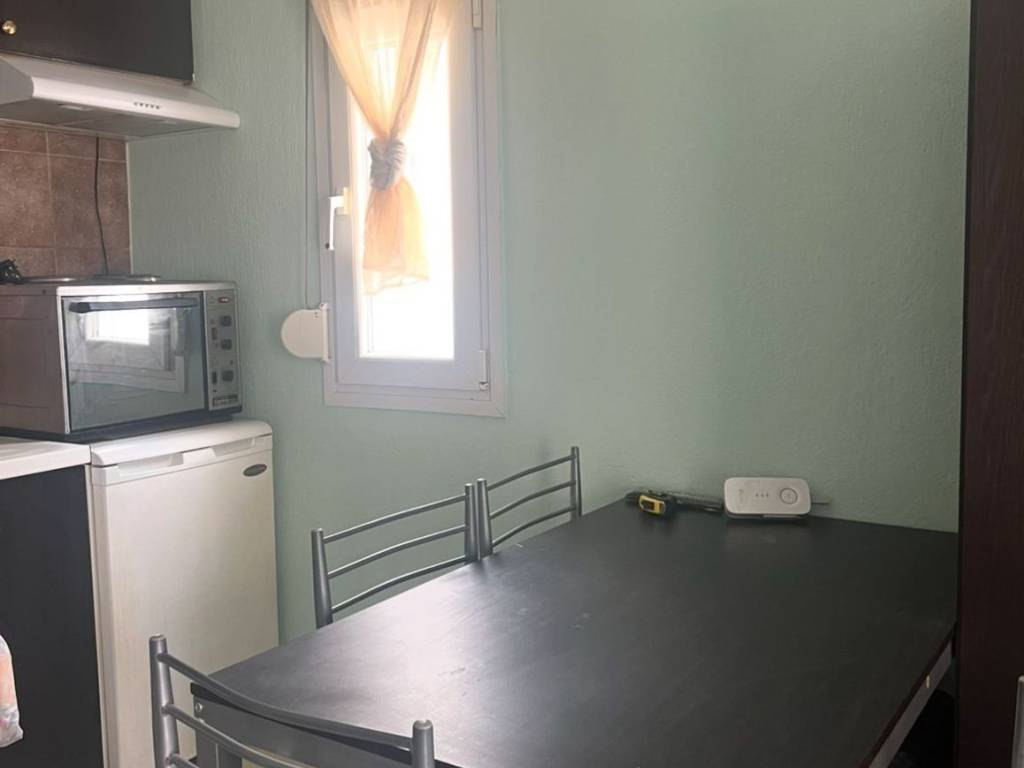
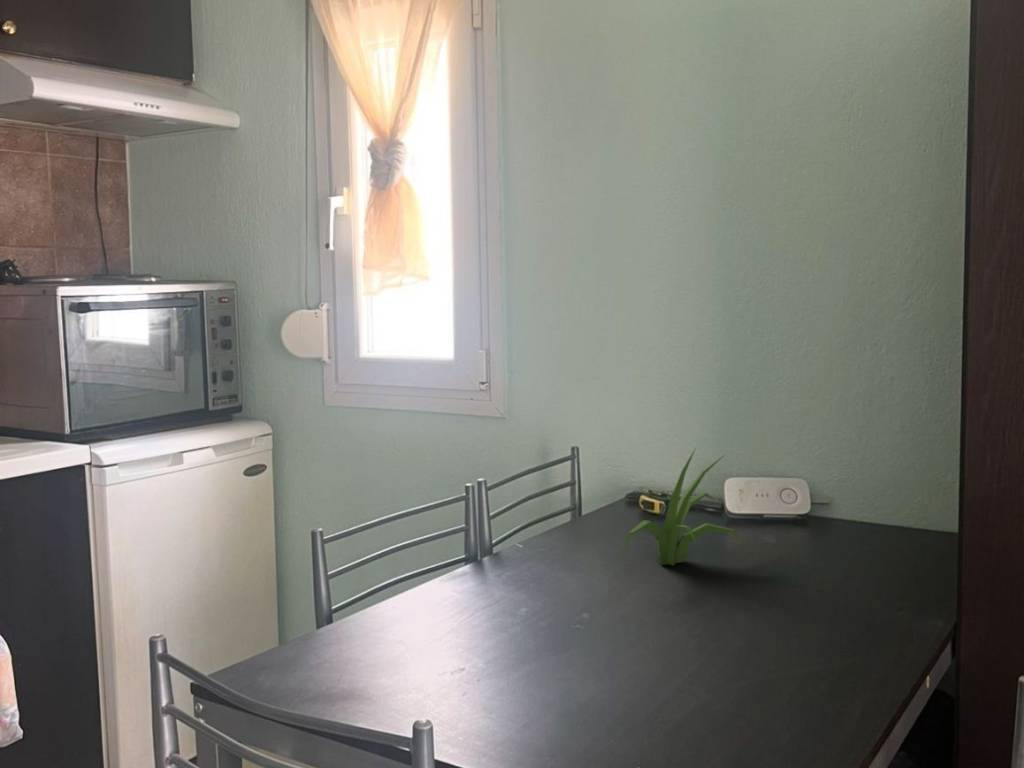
+ plant (695, 502)
